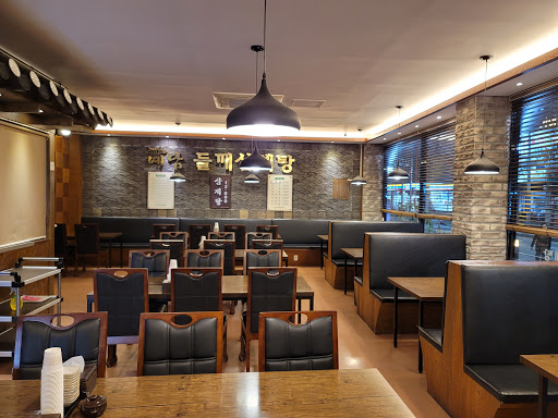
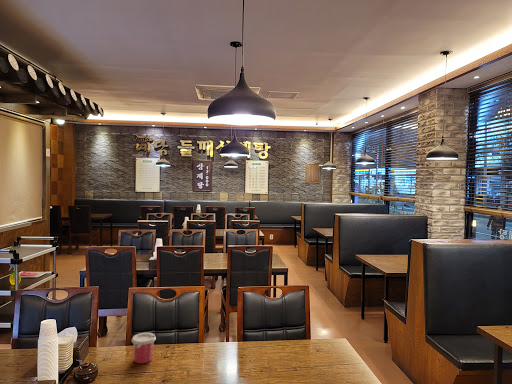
+ cup (143, 348)
